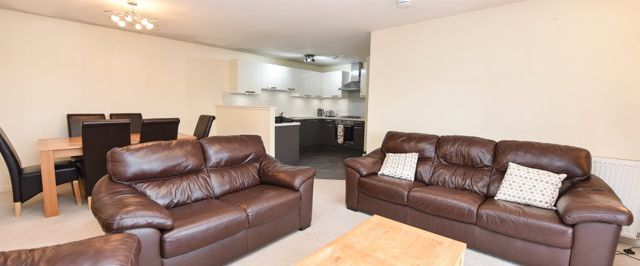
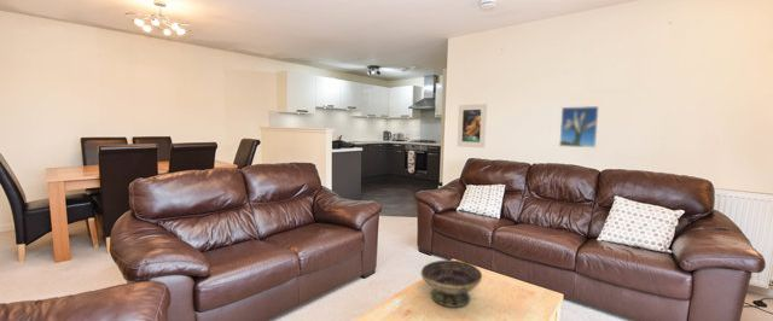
+ decorative bowl (449, 284)
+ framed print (579, 127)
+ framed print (471, 126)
